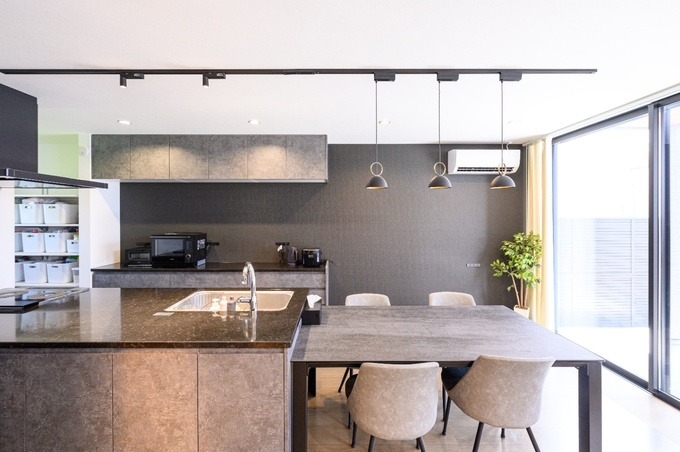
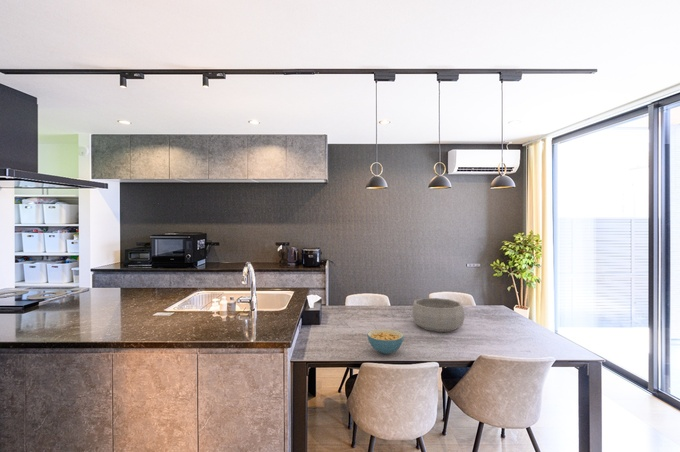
+ decorative bowl (437, 314)
+ cereal bowl (385, 343)
